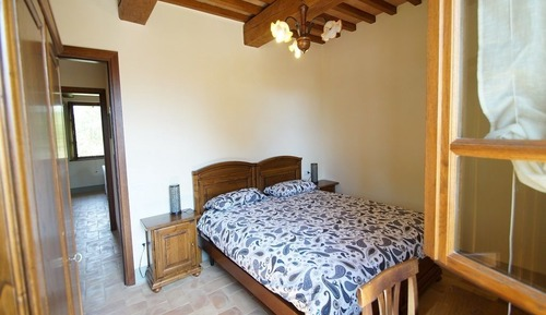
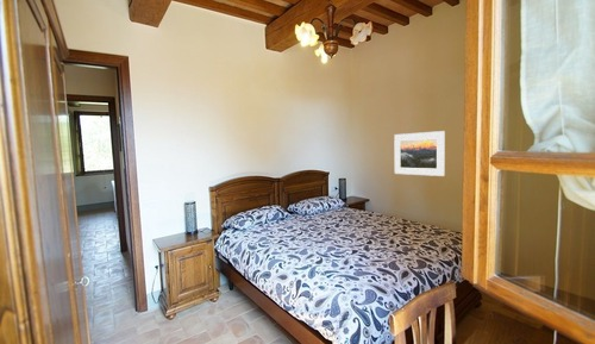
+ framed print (418, 154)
